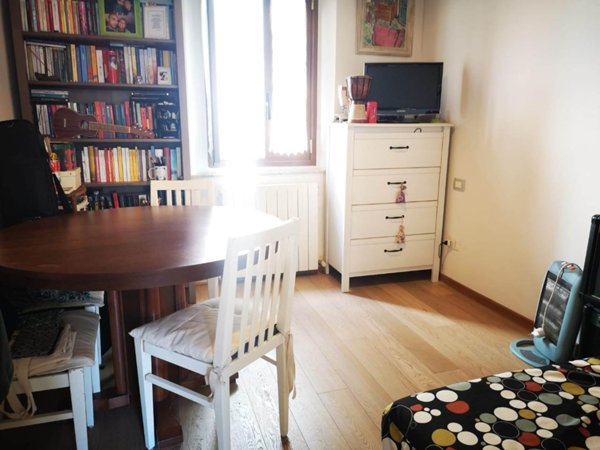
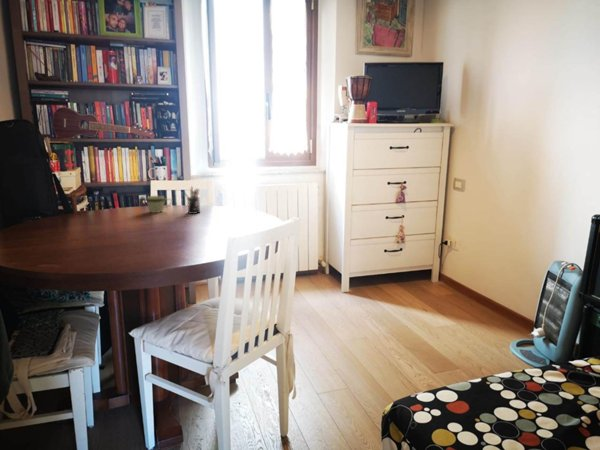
+ mug (159, 204)
+ pen holder (191, 199)
